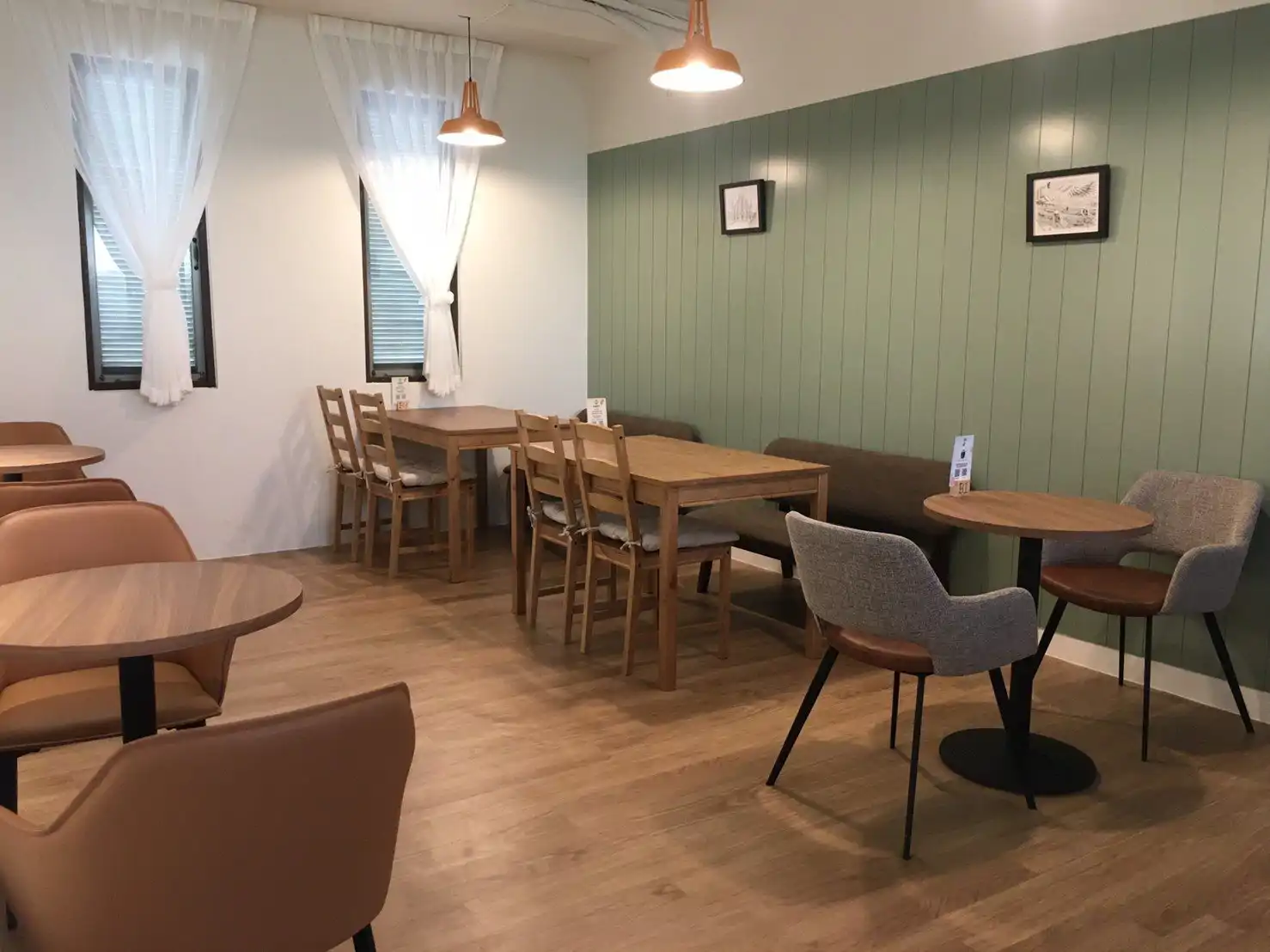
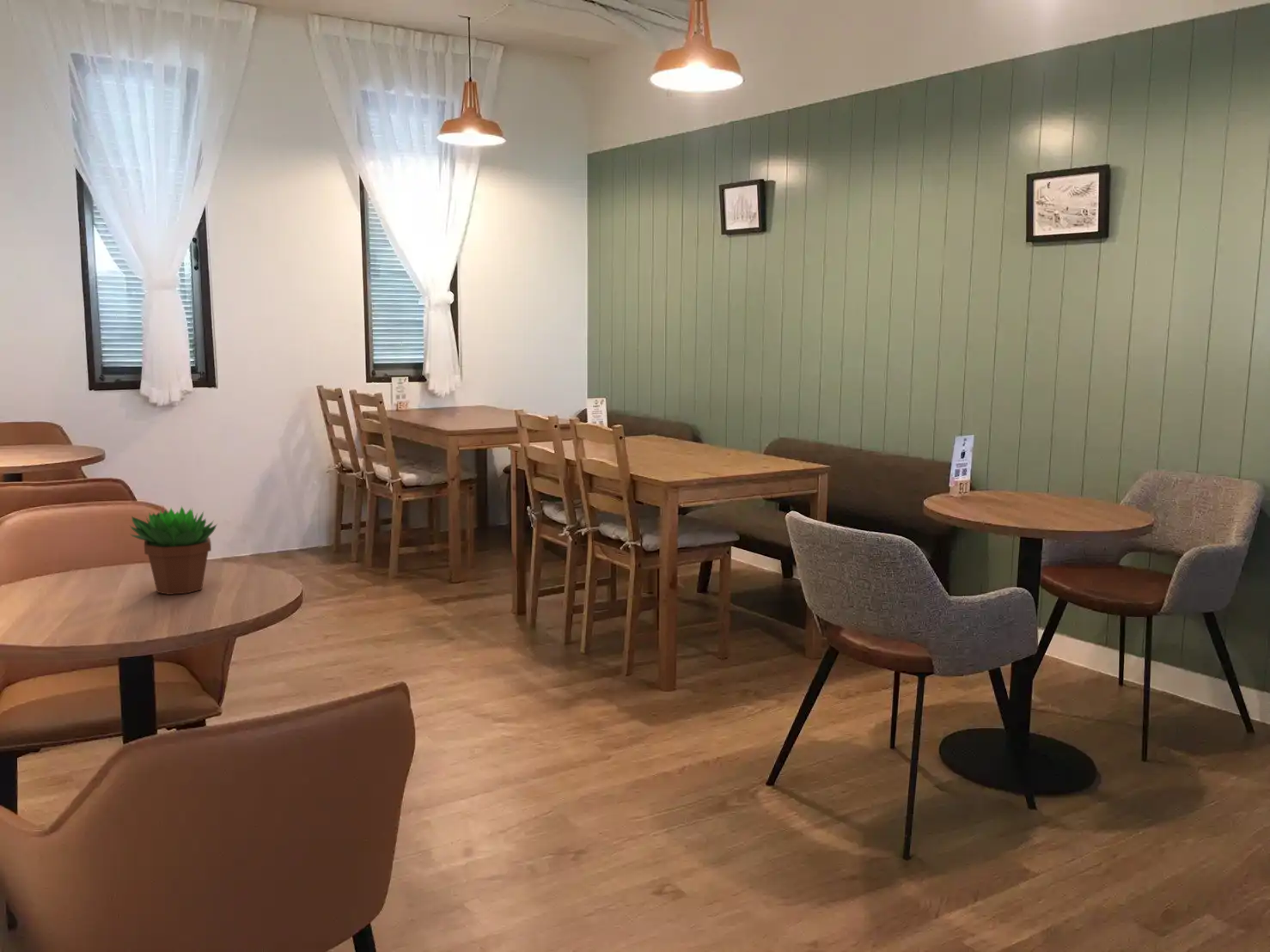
+ succulent plant (174, 548)
